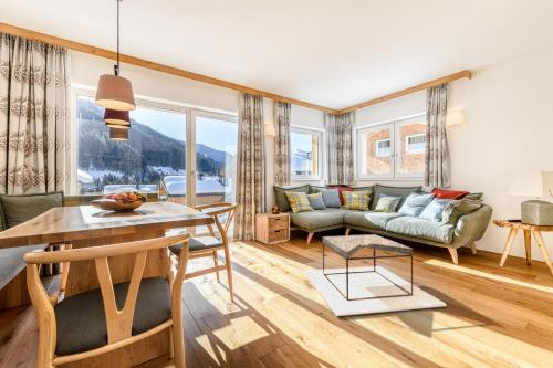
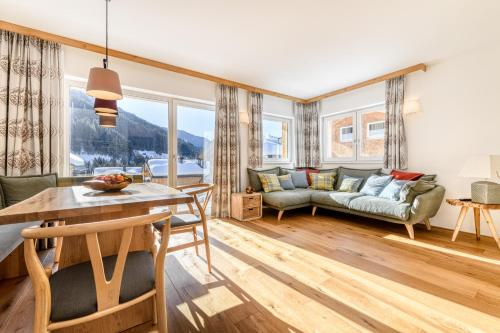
- coffee table (363, 259)
